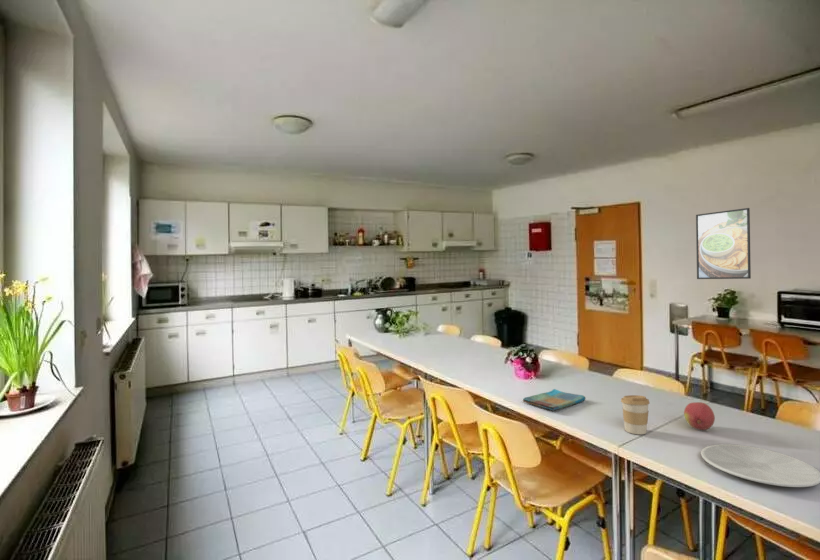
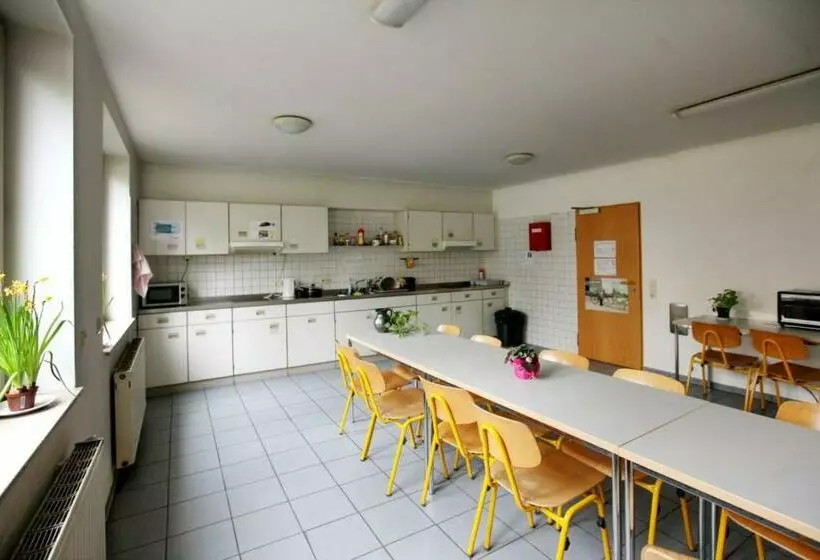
- fruit (699, 415)
- plate (757, 465)
- coffee cup (635, 413)
- dish towel (554, 399)
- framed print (722, 245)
